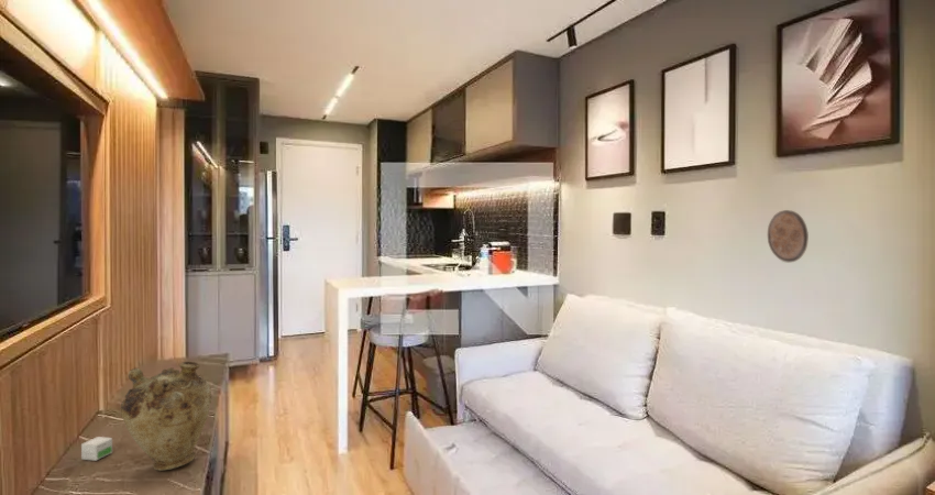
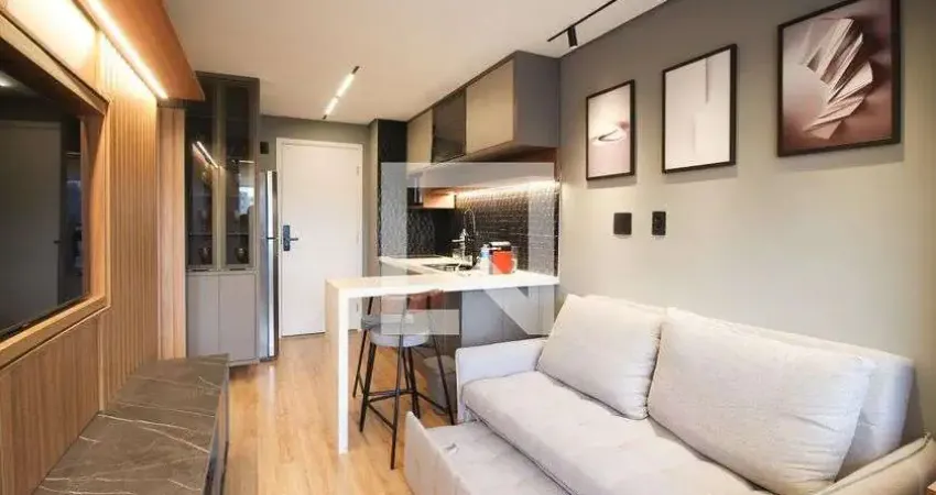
- vase (168, 414)
- decorative medallion (787, 235)
- small box (97, 448)
